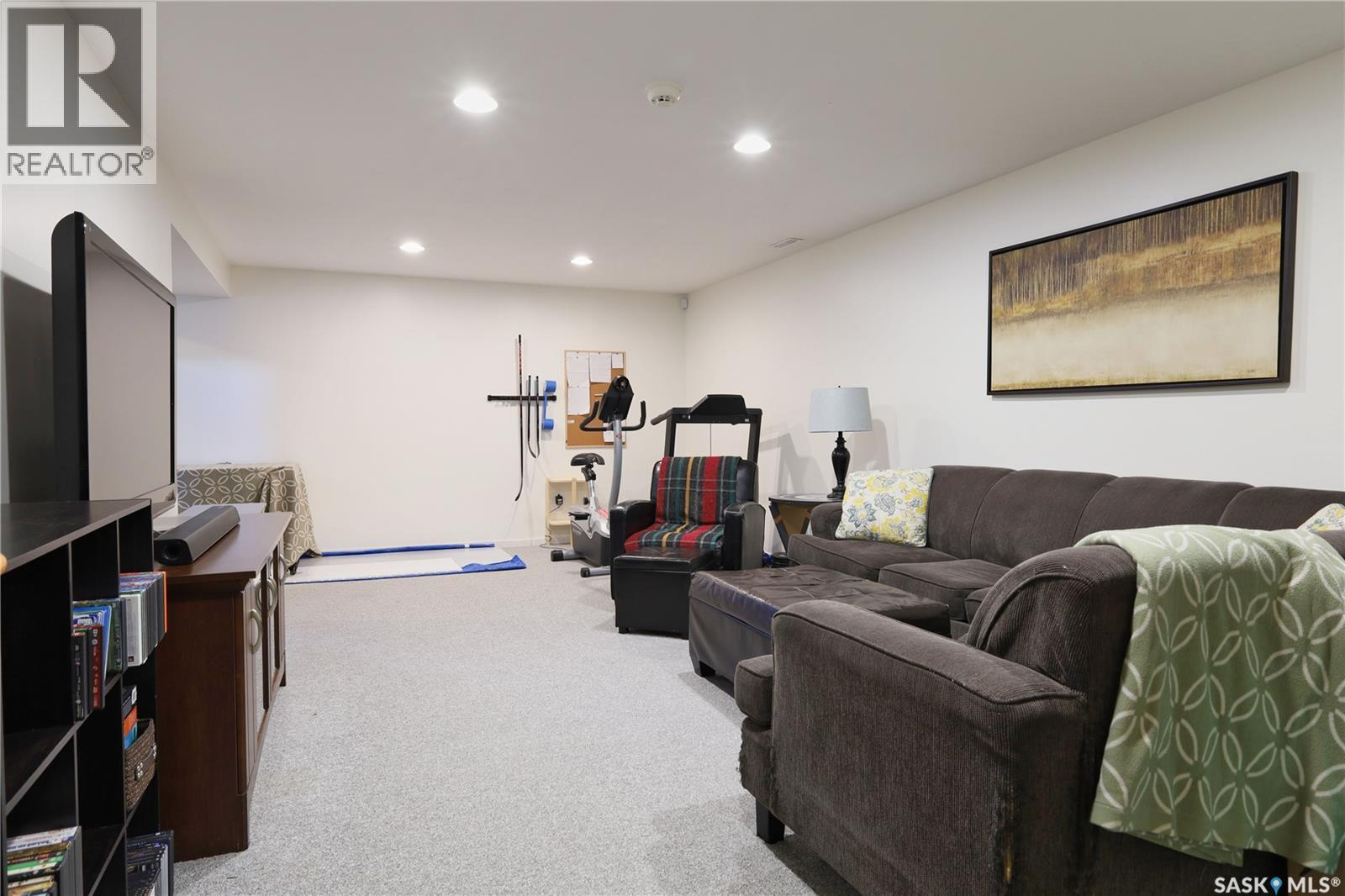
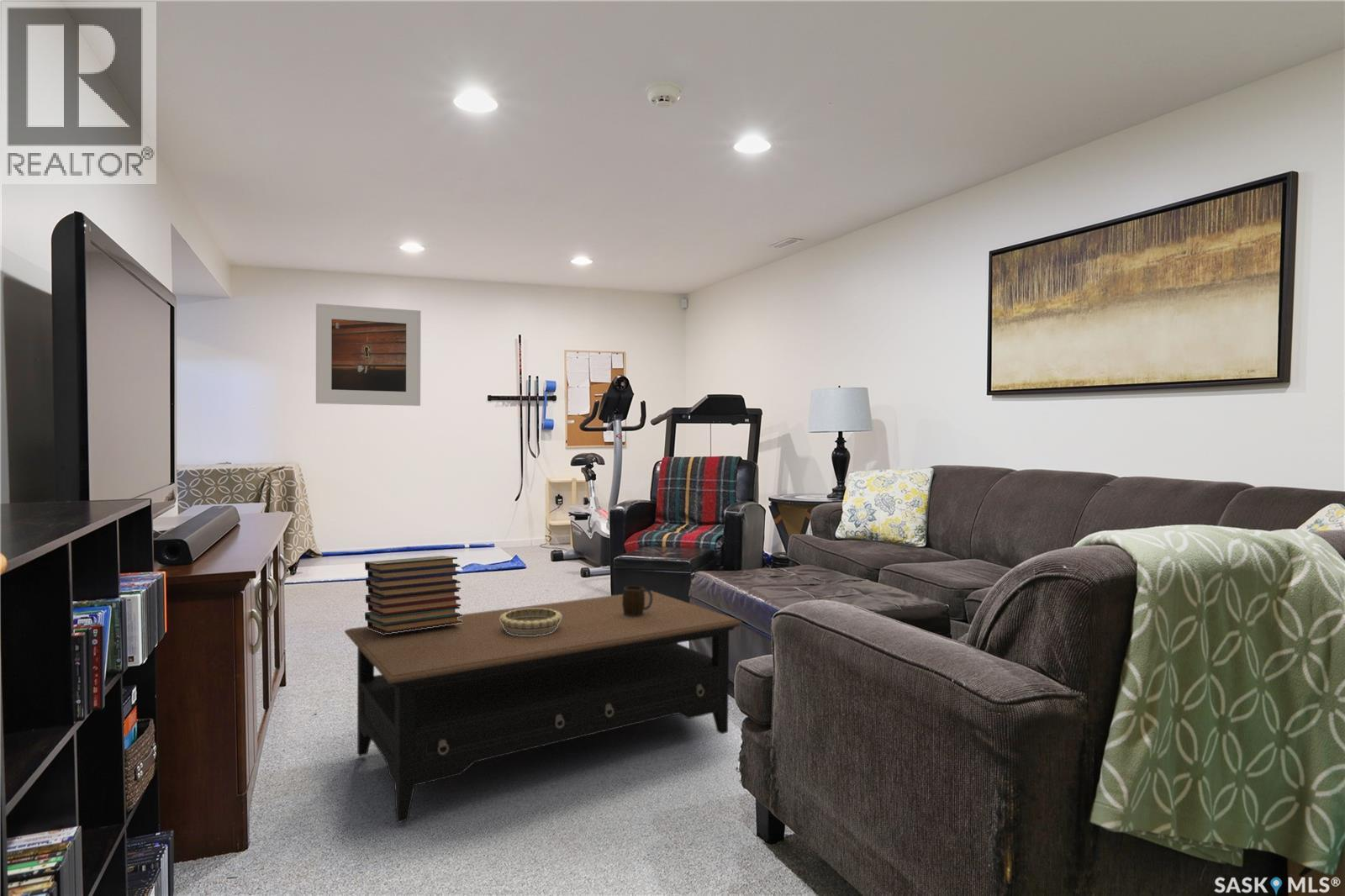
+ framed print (369, 356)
+ coffee table (549, 683)
+ decorative bowl (530, 620)
+ mug (638, 599)
+ book stack (414, 595)
